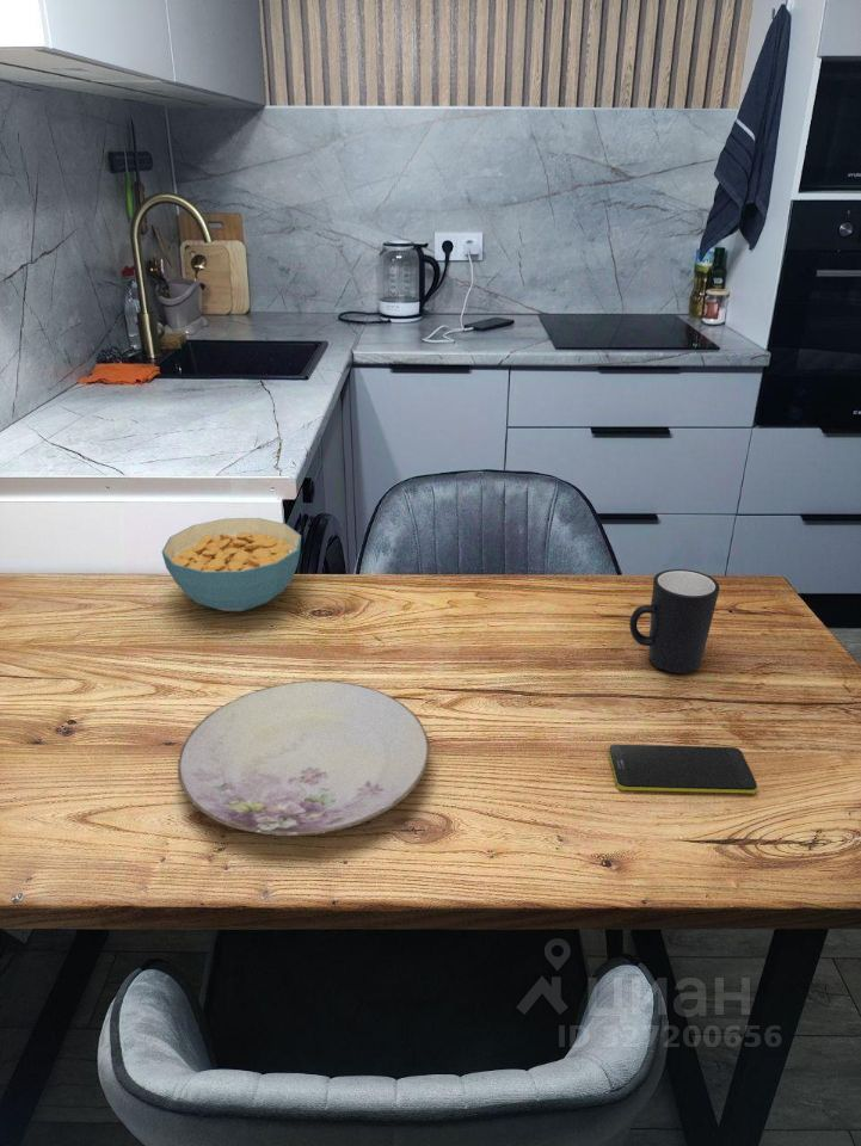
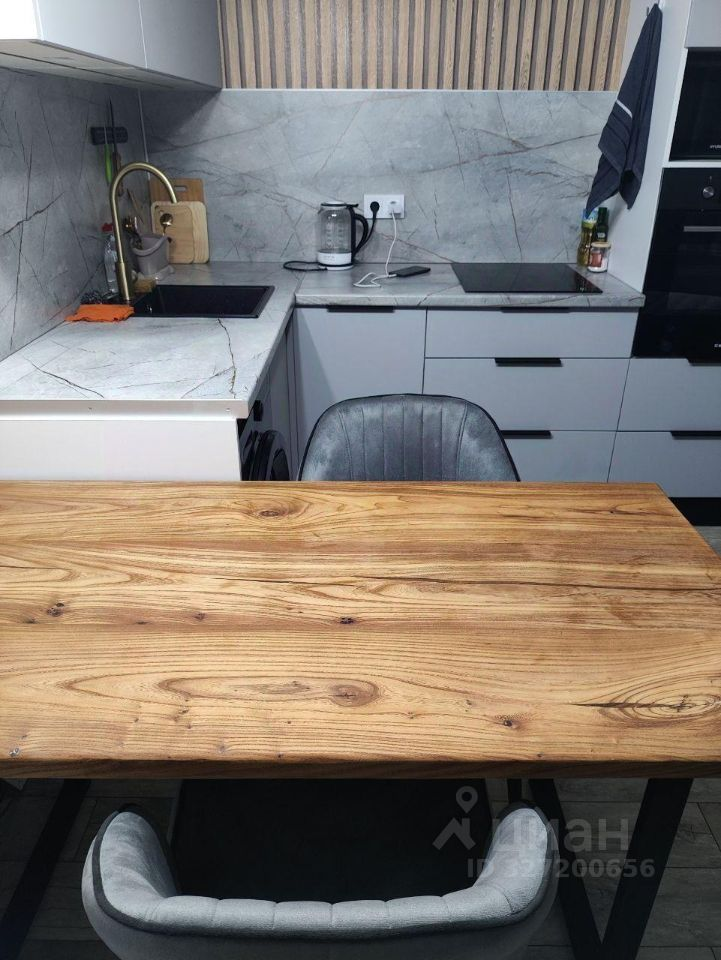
- mug (670, 624)
- cereal bowl (235, 573)
- plate (306, 758)
- smartphone (679, 768)
